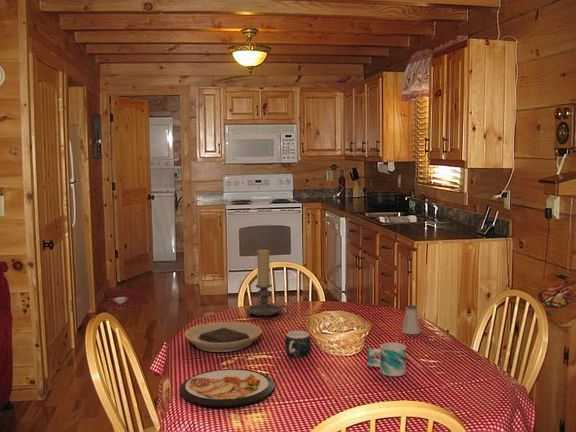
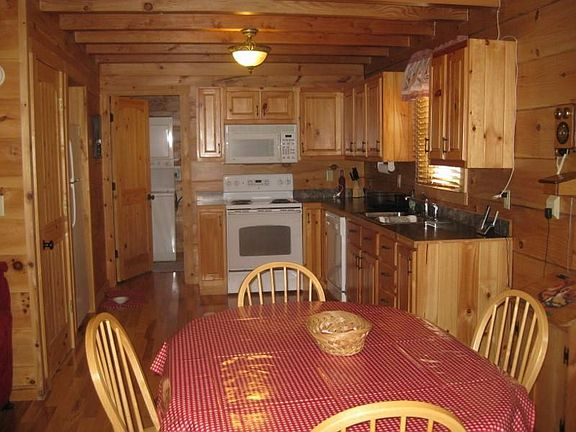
- dish (227, 383)
- saltshaker (411, 318)
- mug (296, 344)
- mug (386, 358)
- plate (223, 337)
- candle holder (267, 281)
